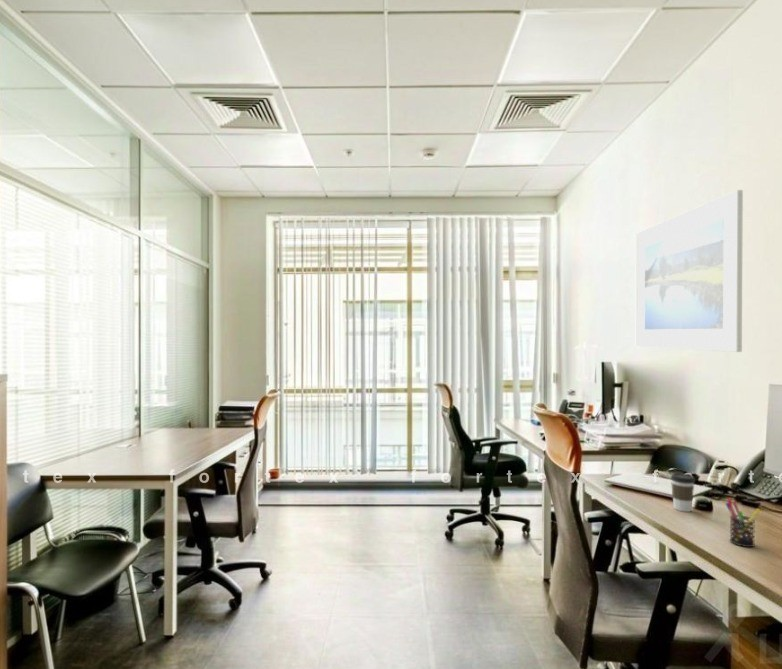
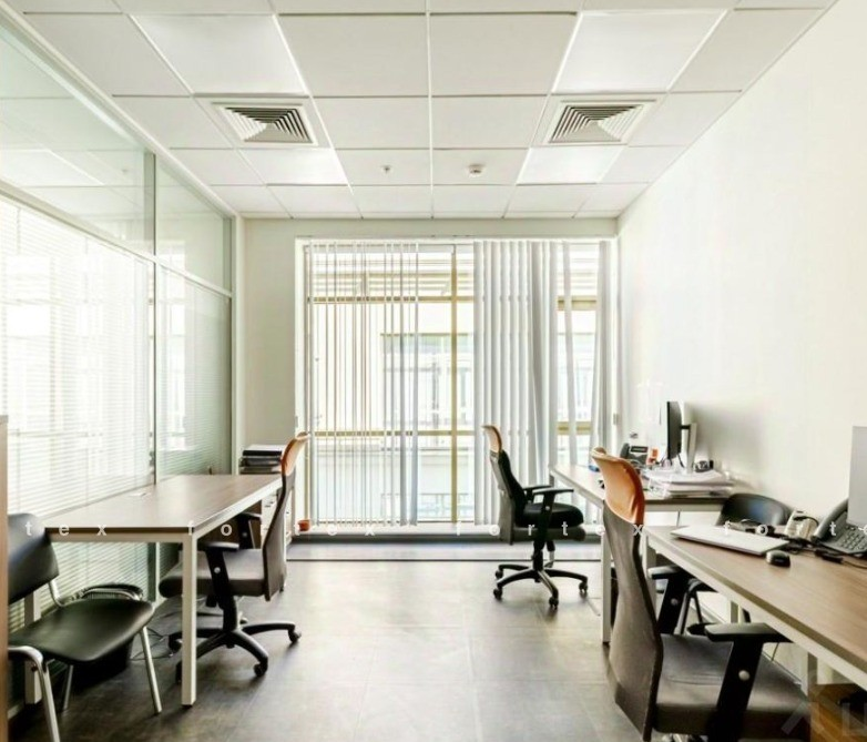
- coffee cup (682, 492)
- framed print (679, 282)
- pen holder (740, 521)
